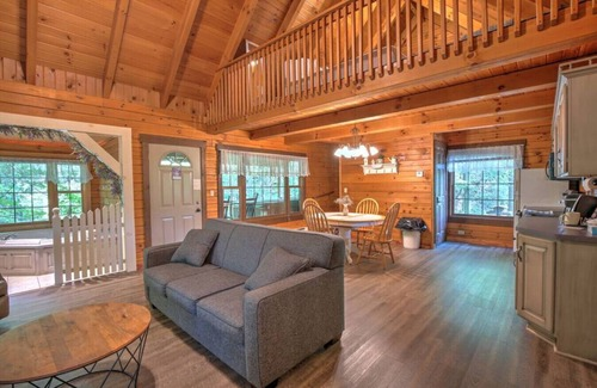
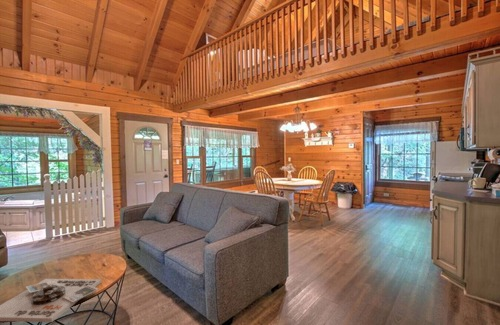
+ board game (54, 291)
